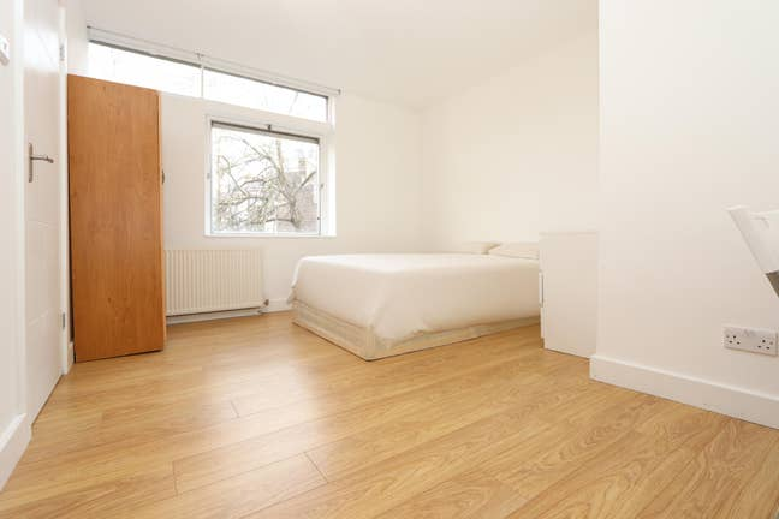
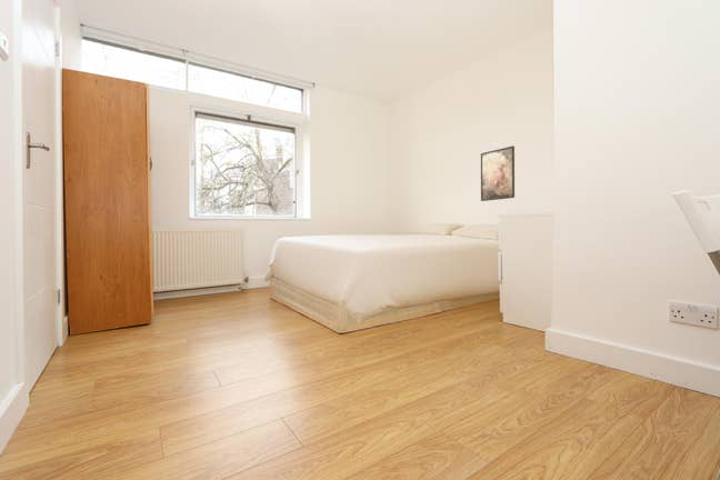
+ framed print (497, 174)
